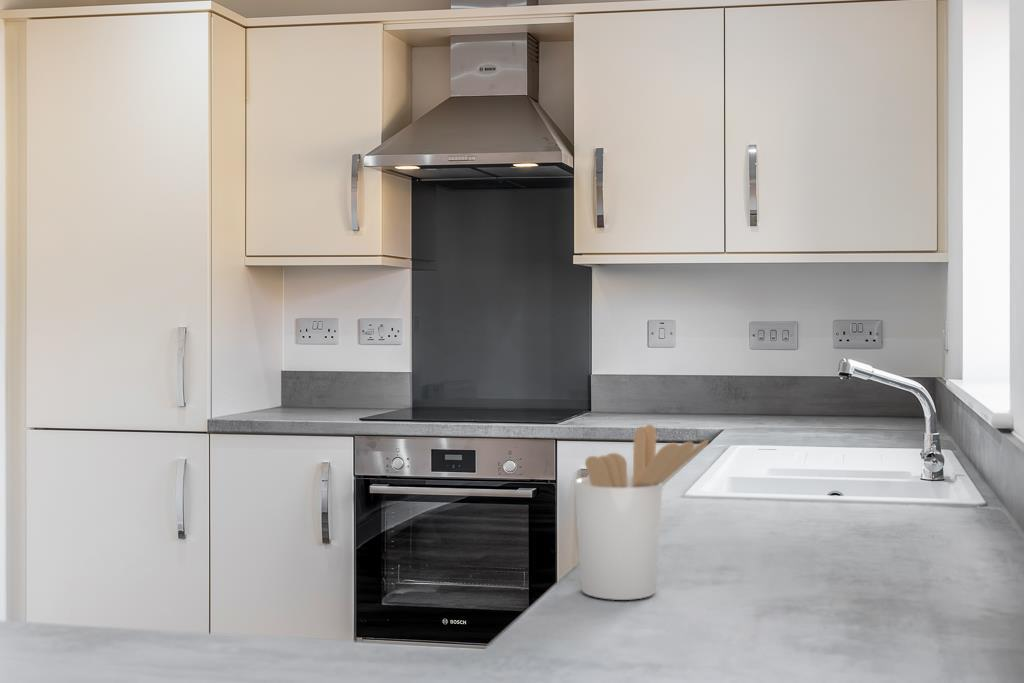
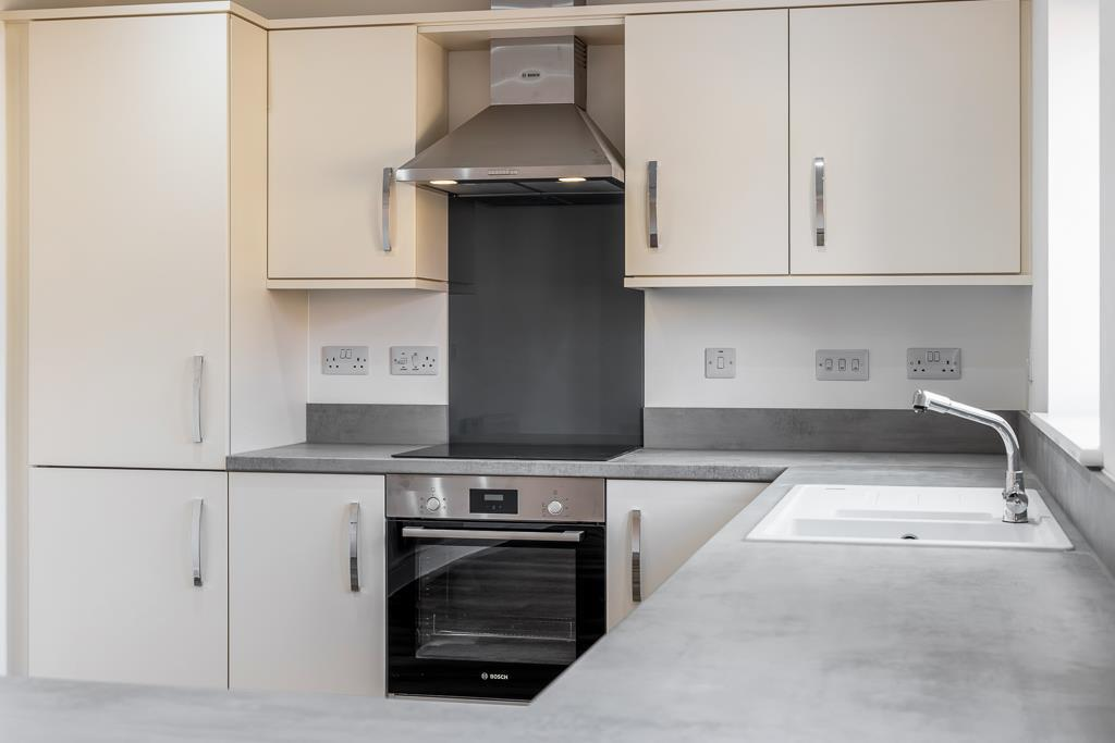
- utensil holder (638, 511)
